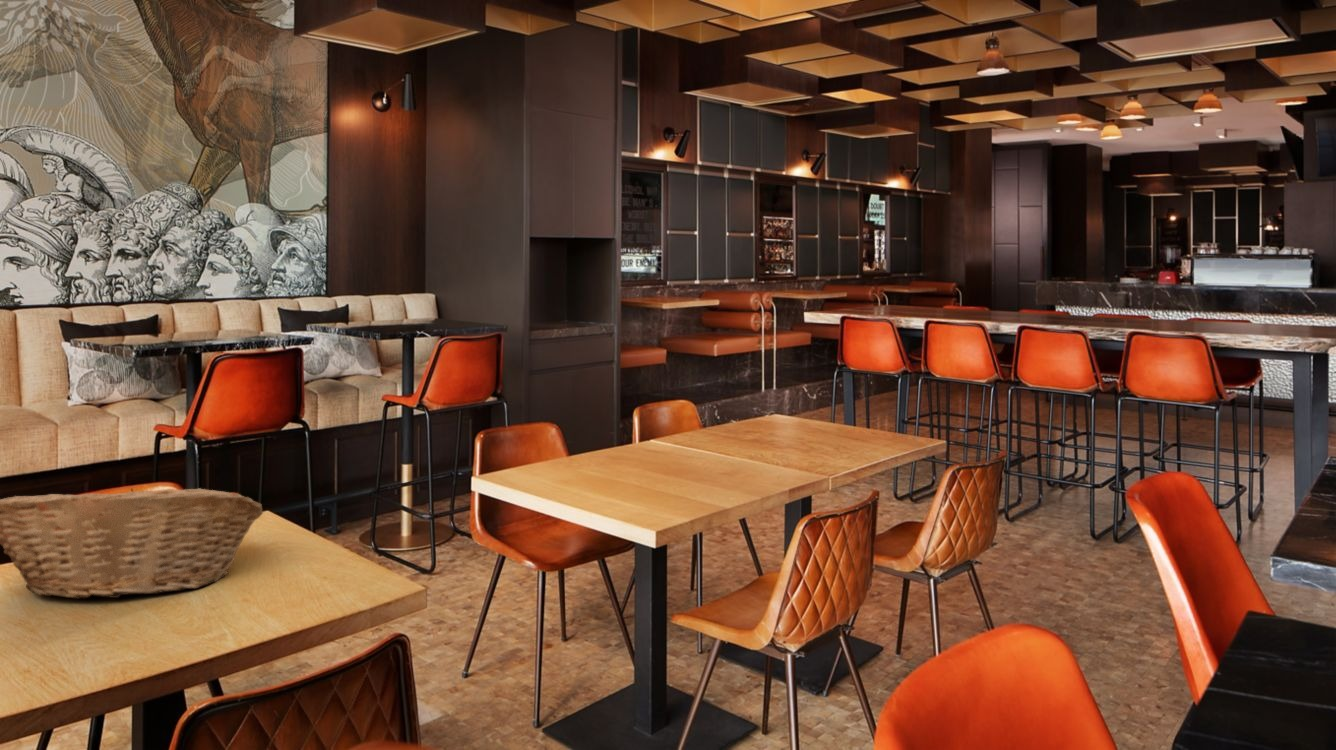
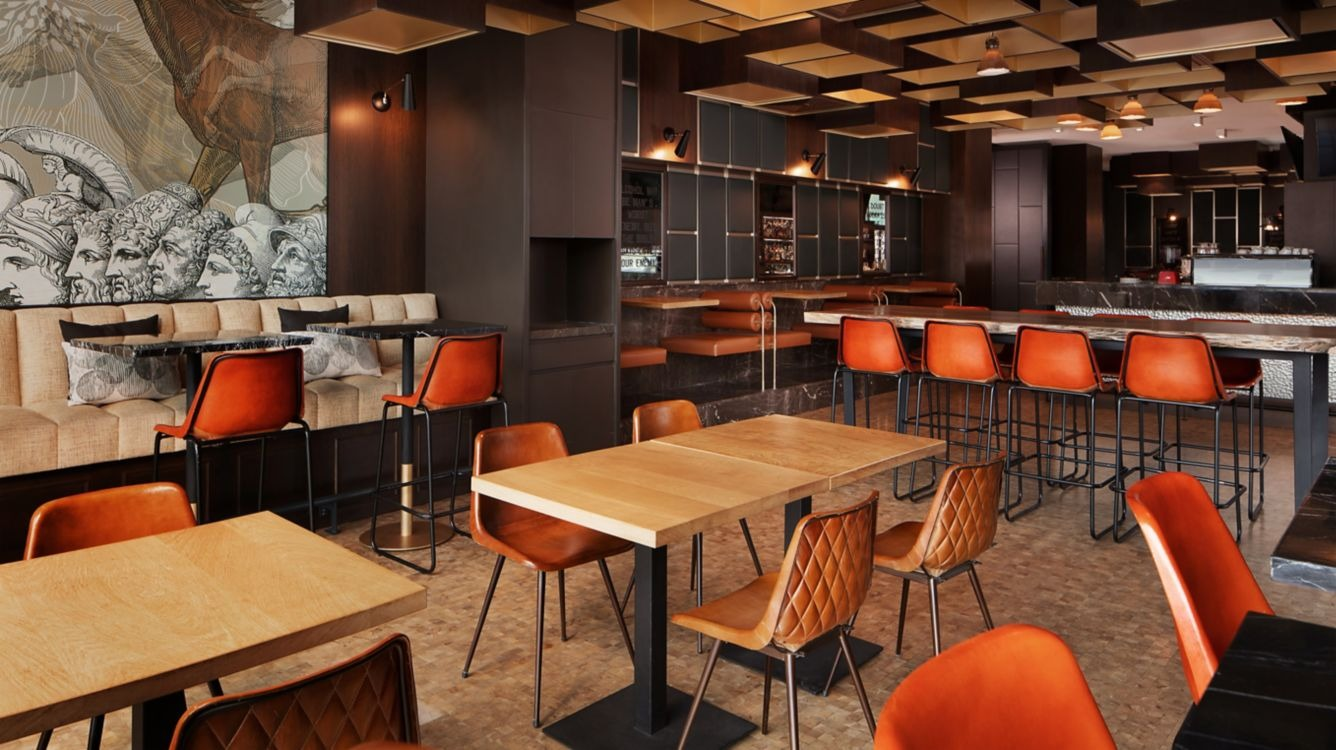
- fruit basket (127, 532)
